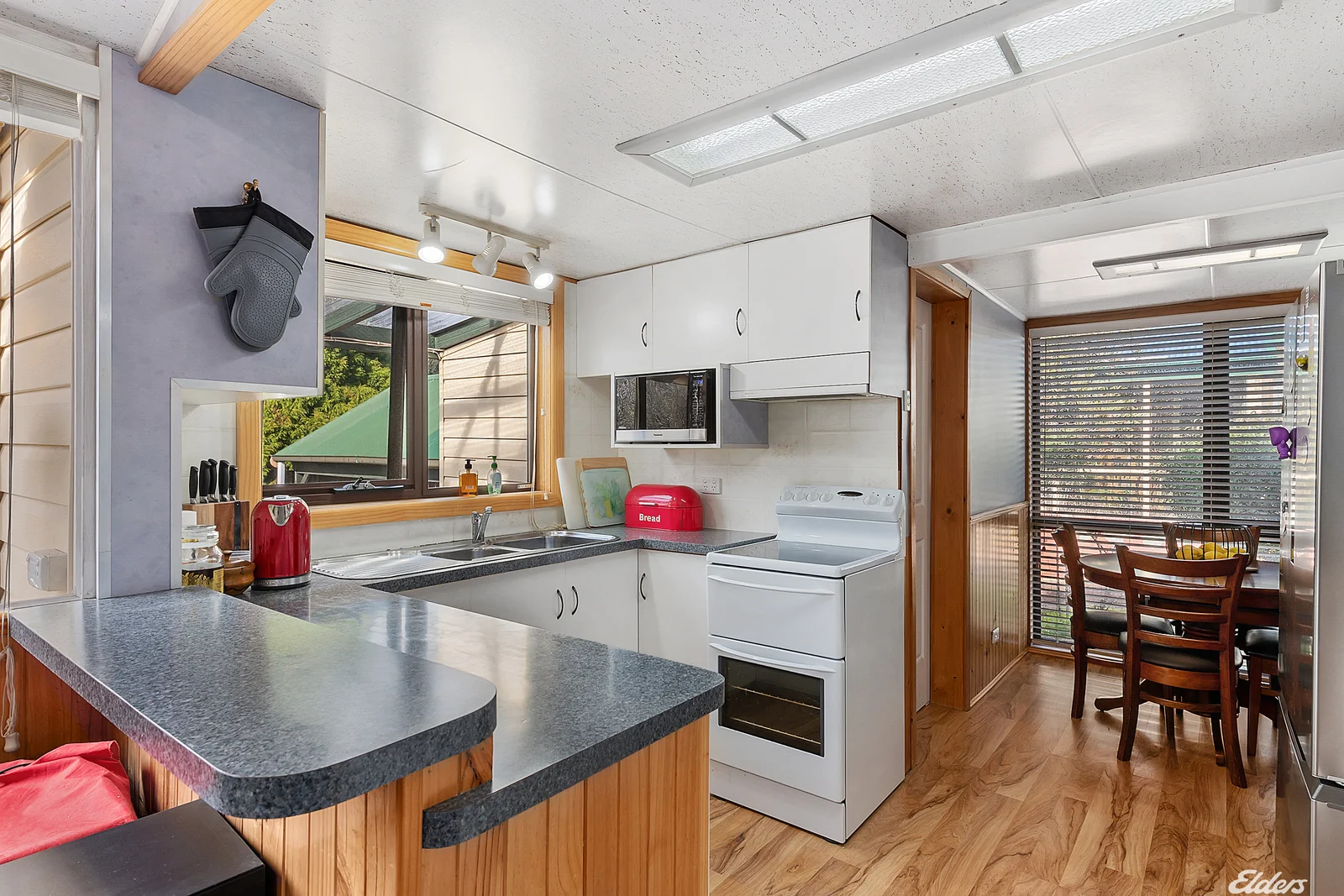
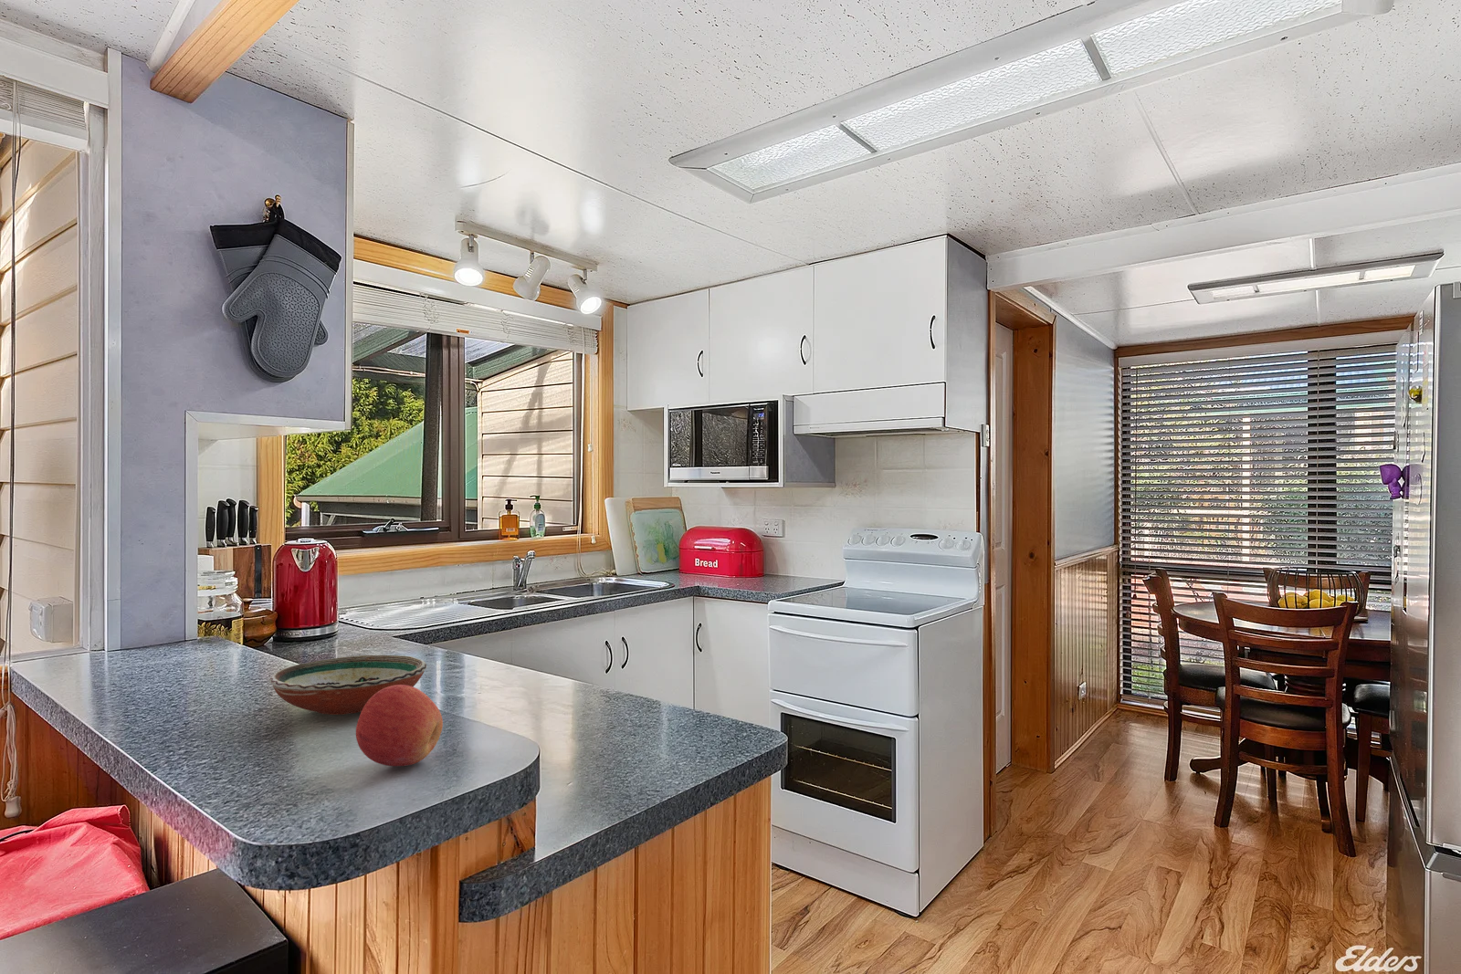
+ apple (400, 724)
+ decorative bowl (351, 686)
